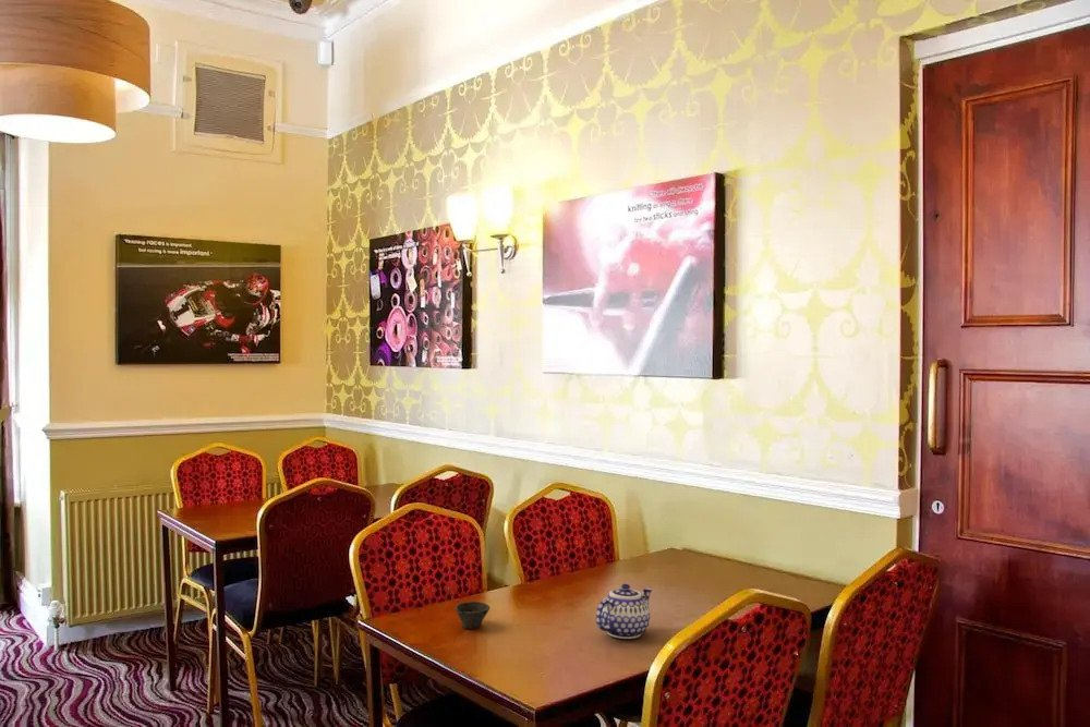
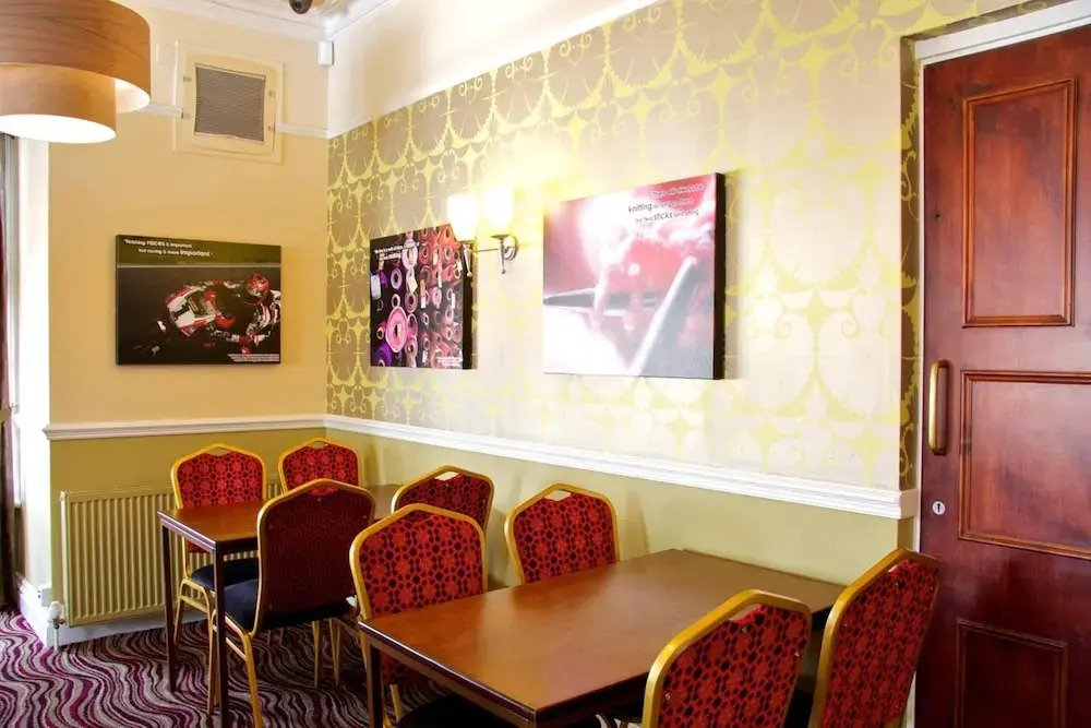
- cup (473, 615)
- teapot (625, 608)
